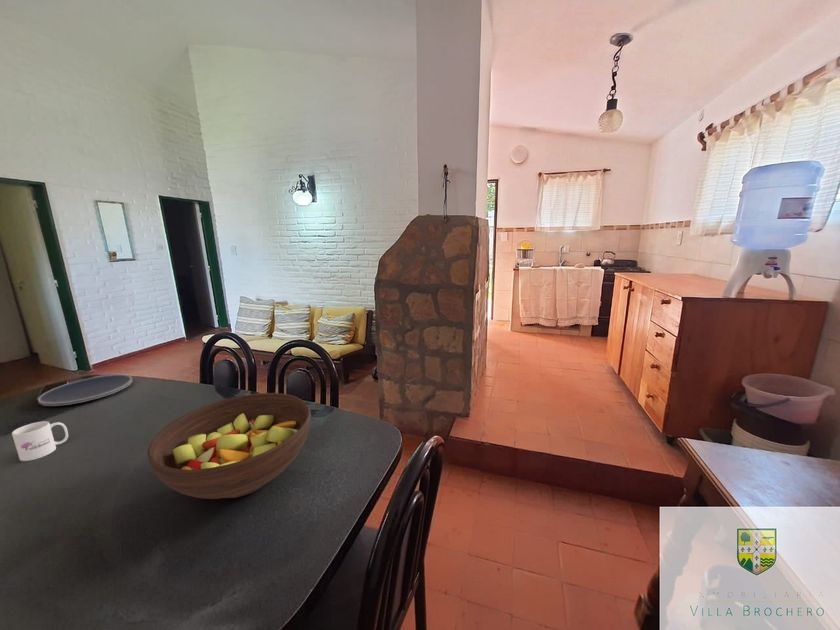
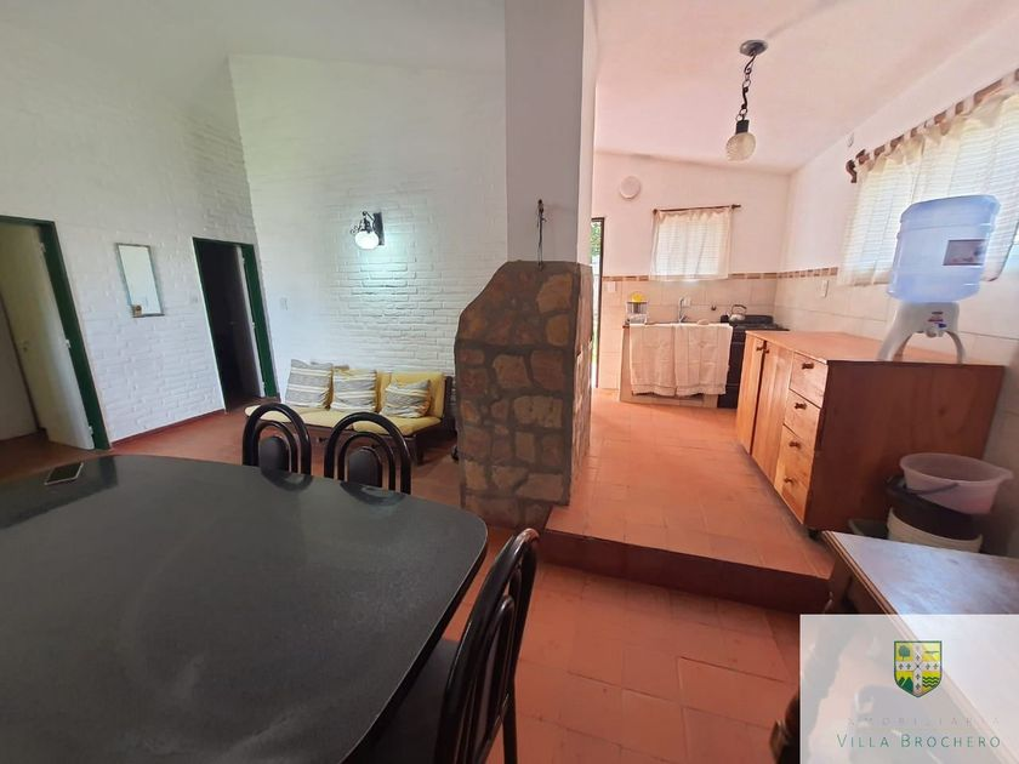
- mug (42, 438)
- plate (88, 389)
- fruit bowl (241, 452)
